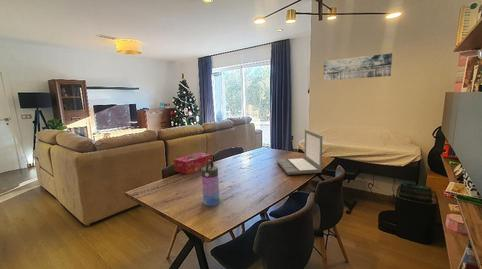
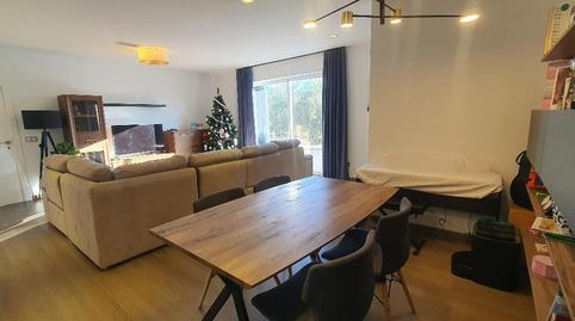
- wall art (355, 68)
- water bottle (210, 181)
- laptop (297, 158)
- tissue box (194, 162)
